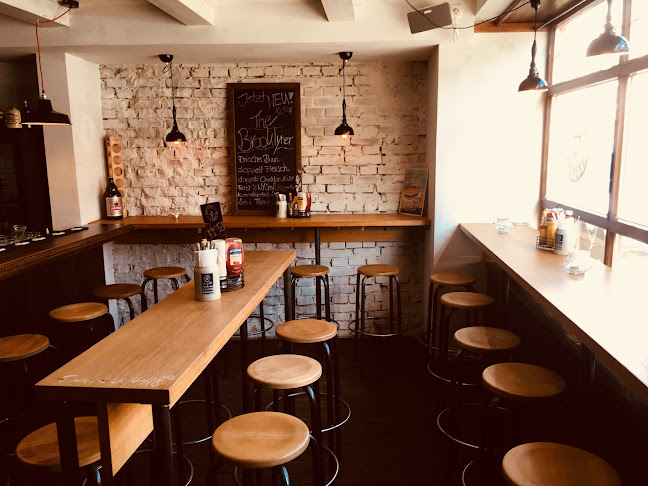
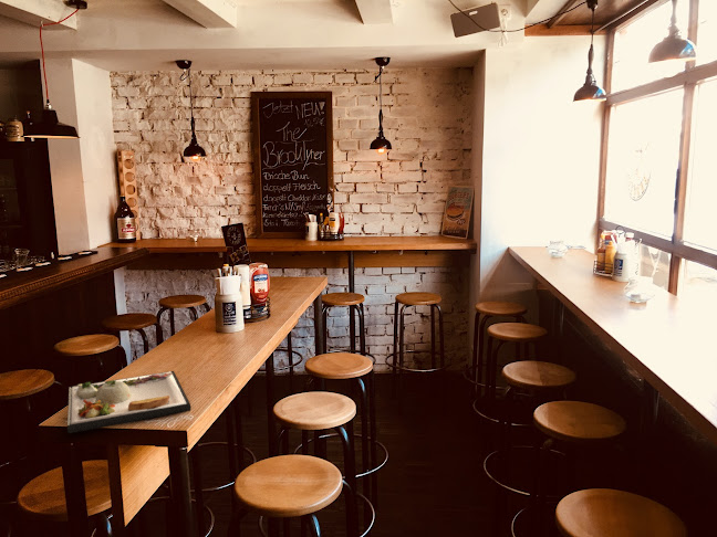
+ dinner plate (126, 390)
